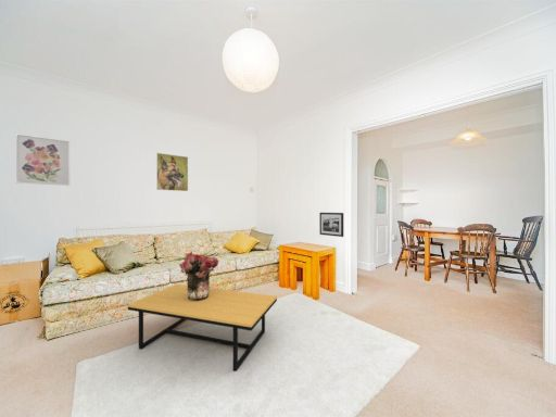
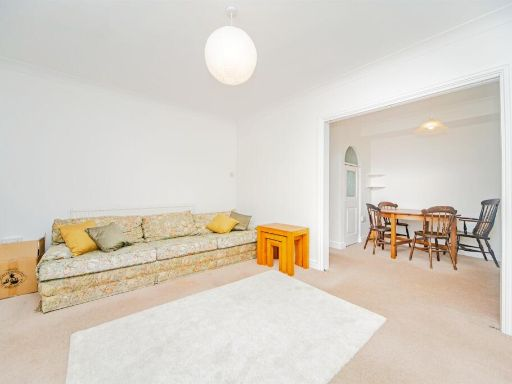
- bouquet (200, 275)
- picture frame (330, 224)
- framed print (173, 173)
- coffee table (205, 319)
- wall art (43, 161)
